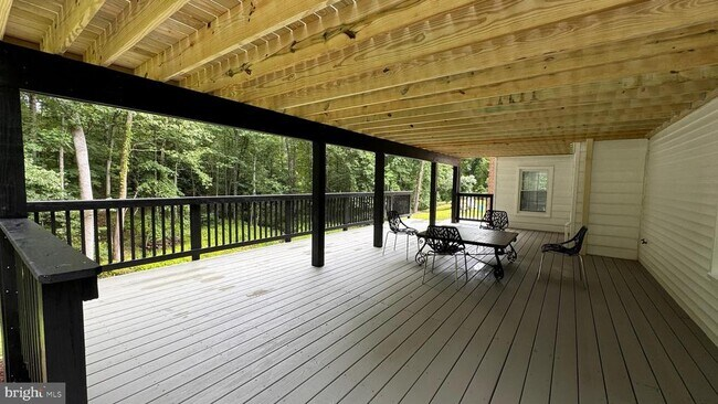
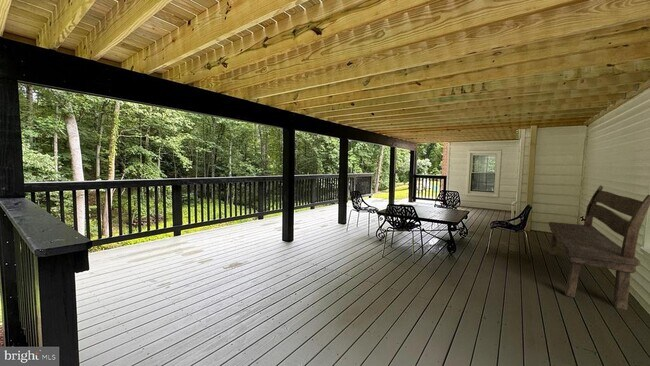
+ bench (585, 232)
